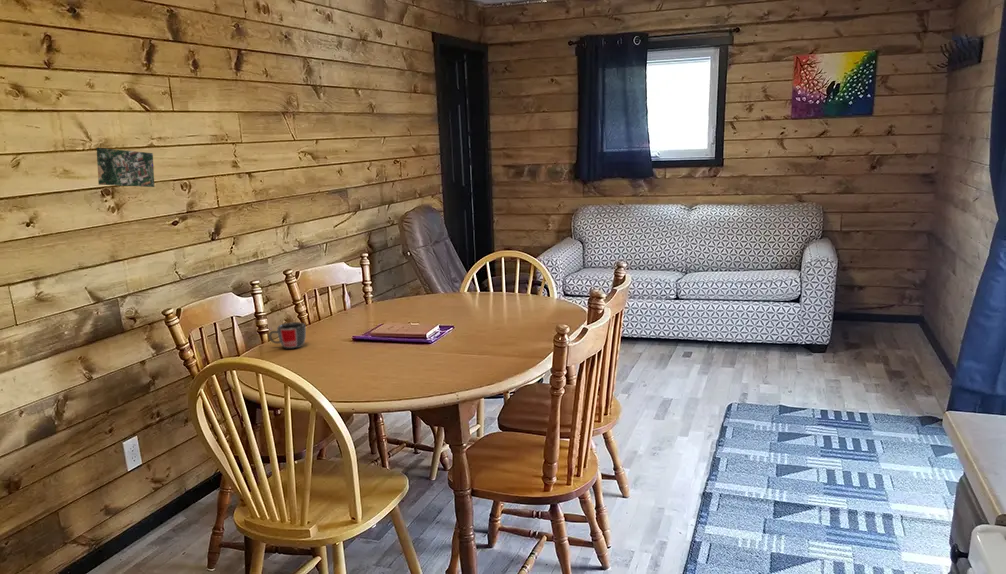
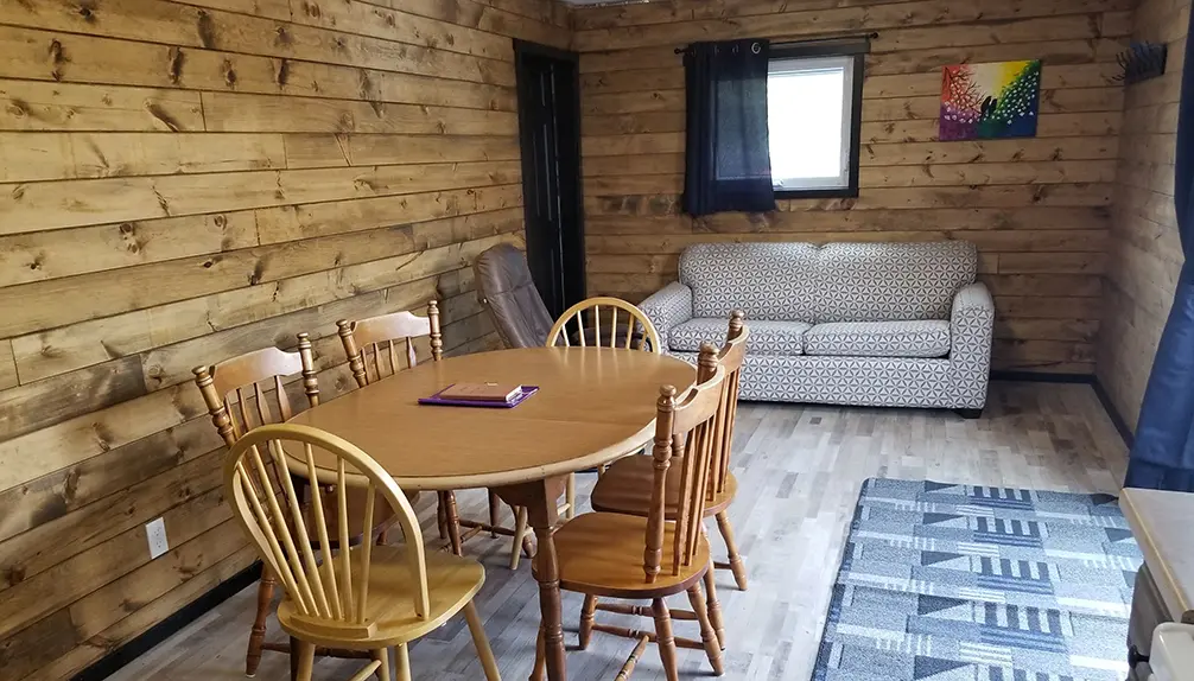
- mug (287, 336)
- map (125, 168)
